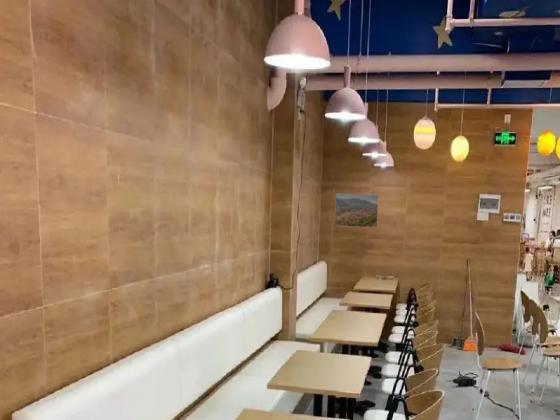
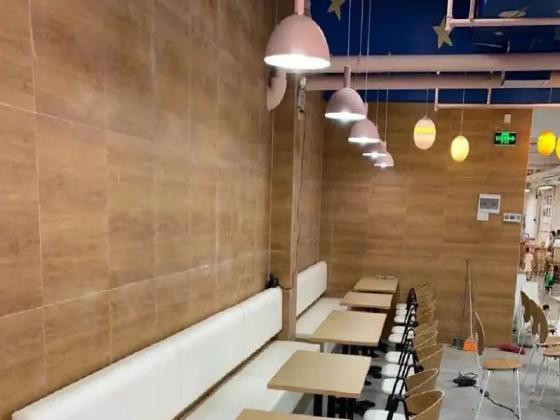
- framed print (356, 210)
